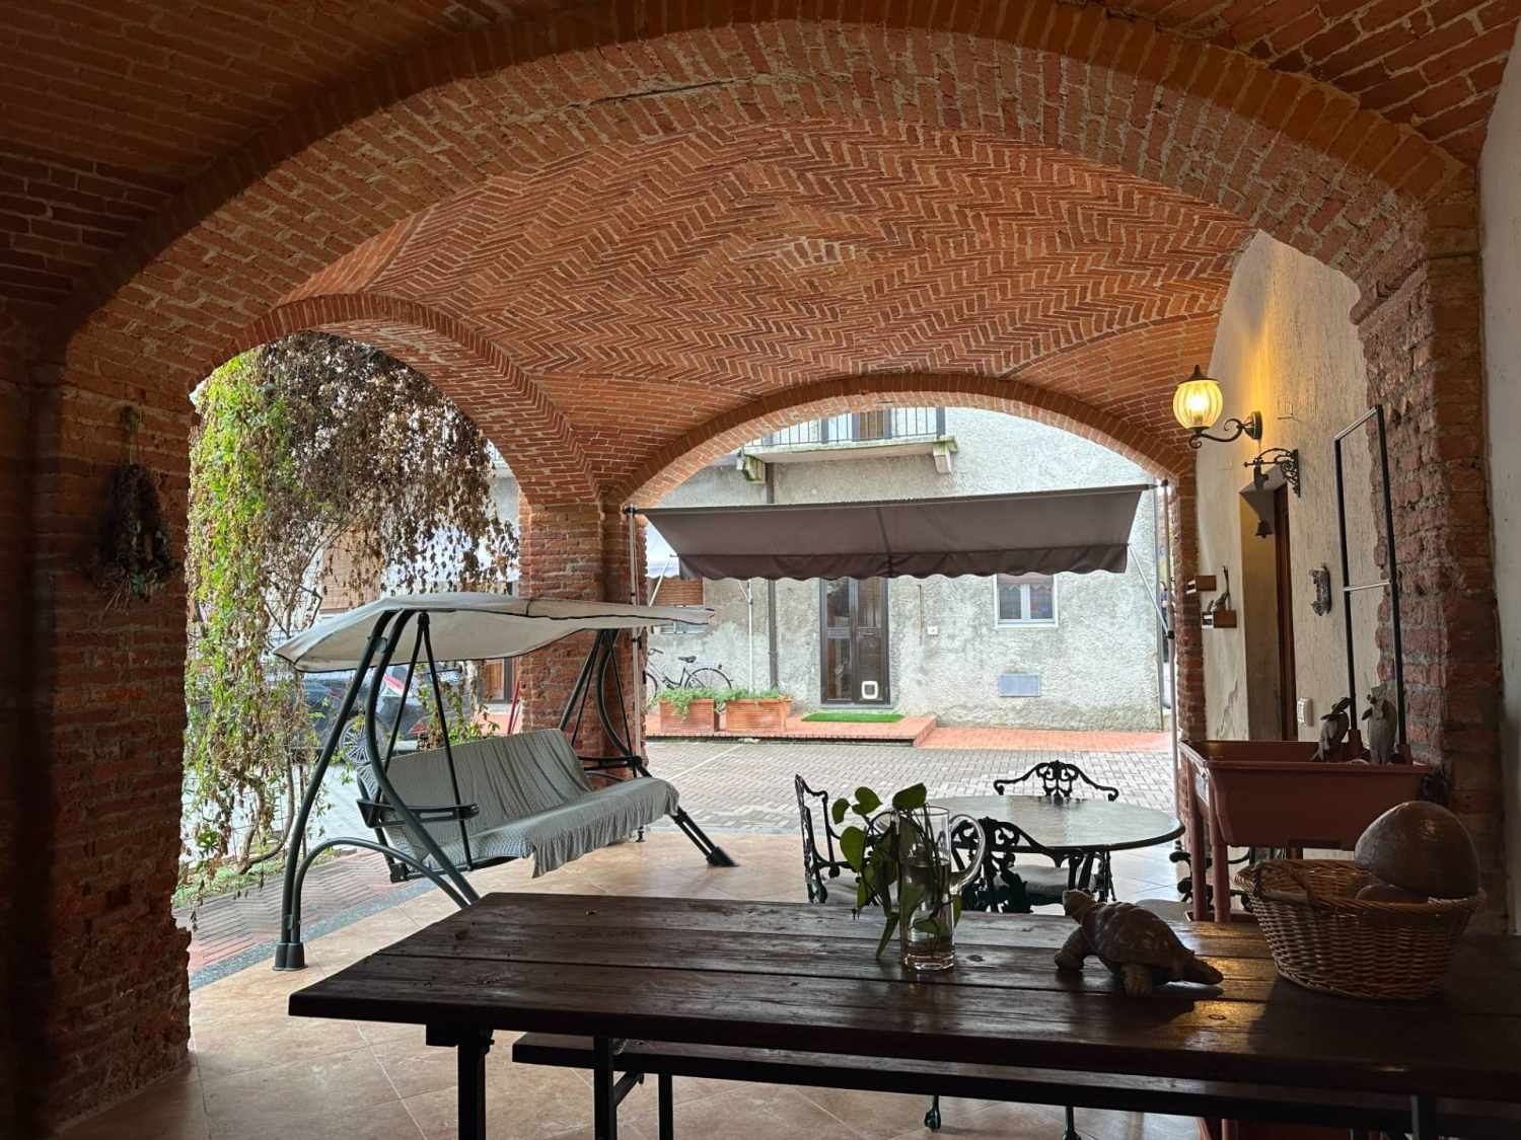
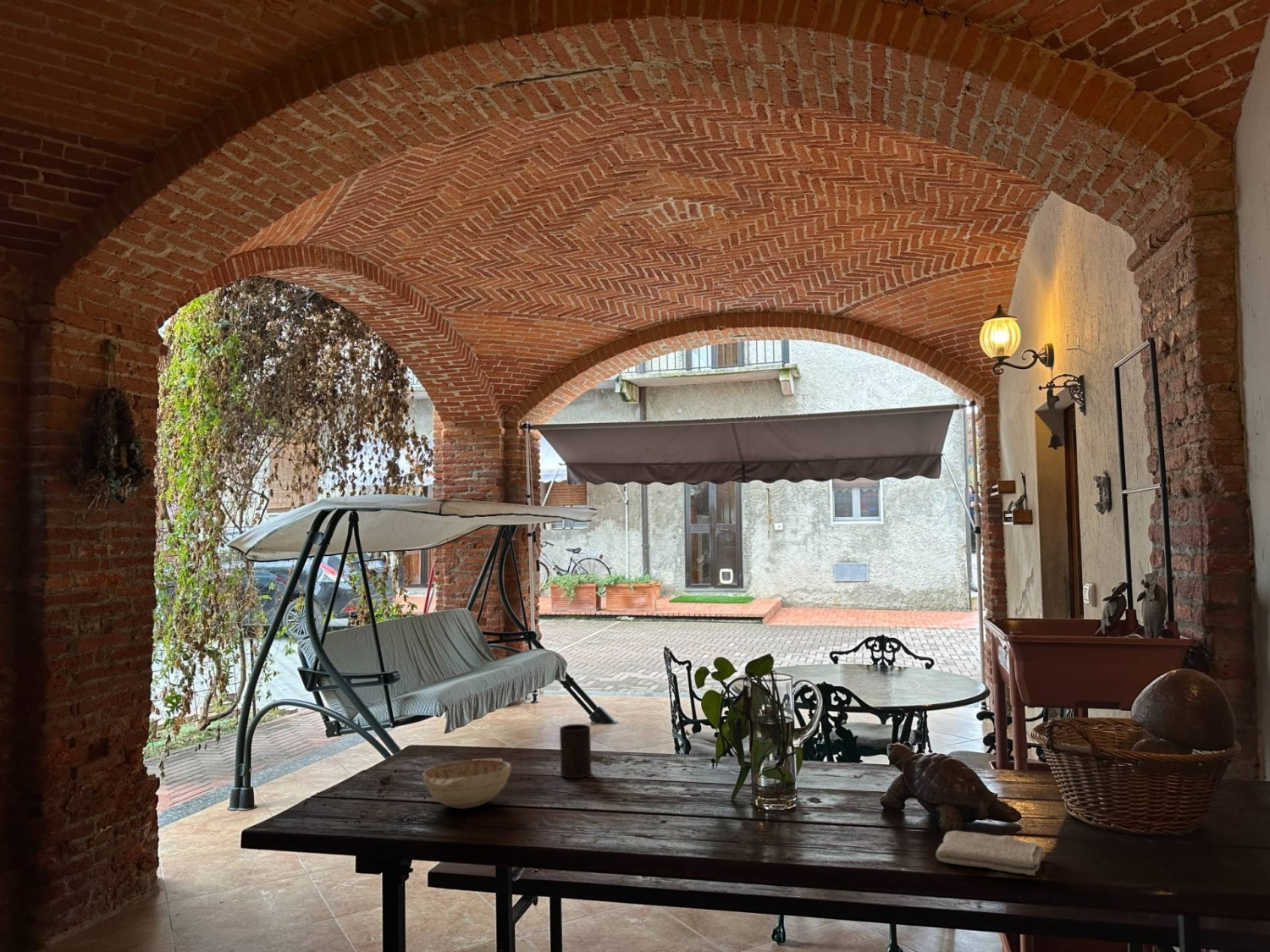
+ cup (575, 751)
+ washcloth (989, 850)
+ decorative bowl (467, 784)
